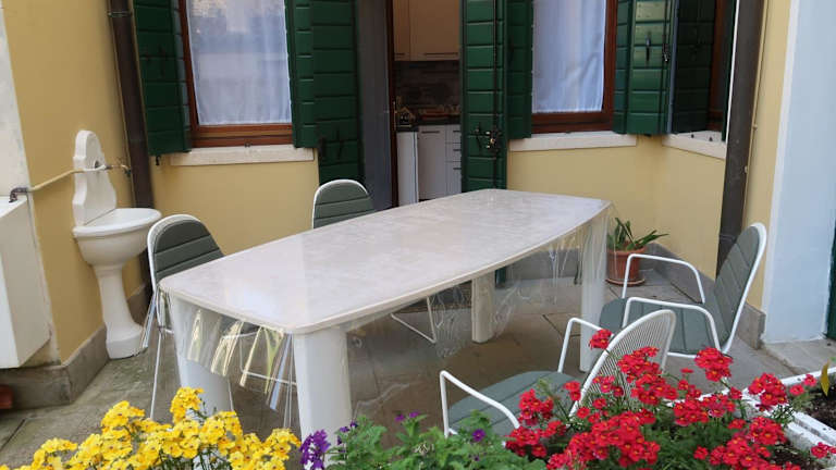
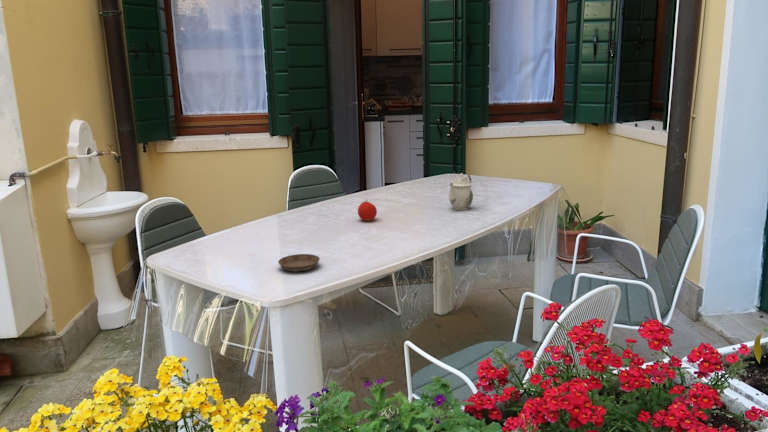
+ saucer (299, 263)
+ fruit (367, 209)
+ teapot (460, 191)
